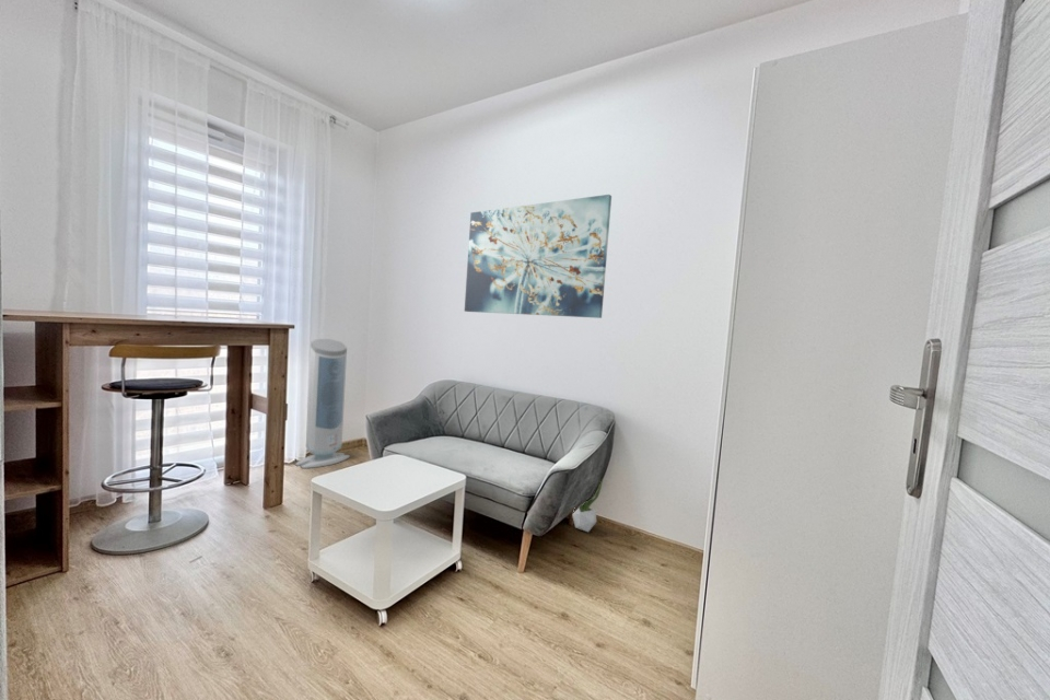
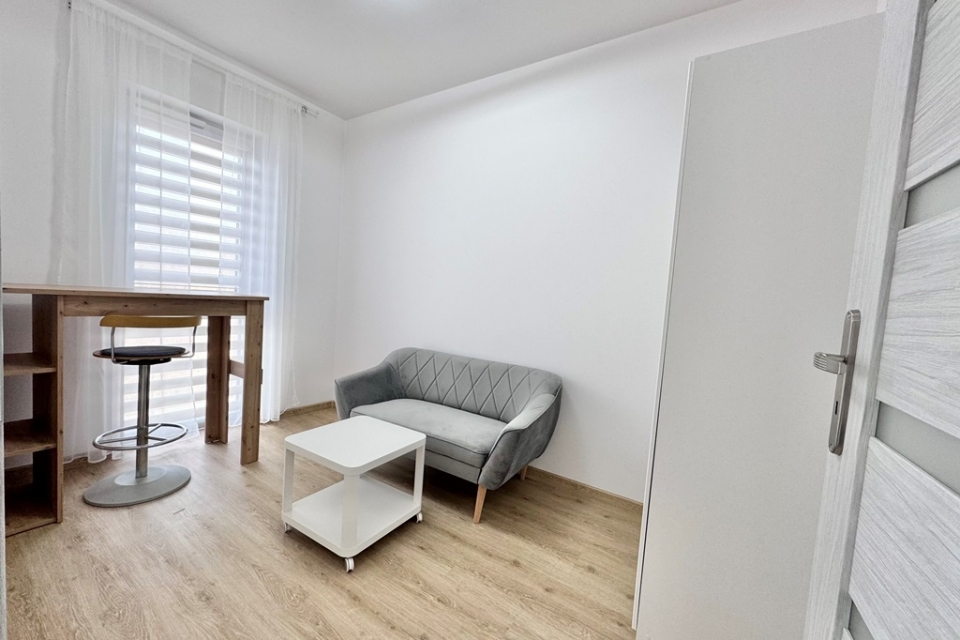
- potted plant (588, 500)
- wall art (529, 259)
- air purifier (326, 400)
